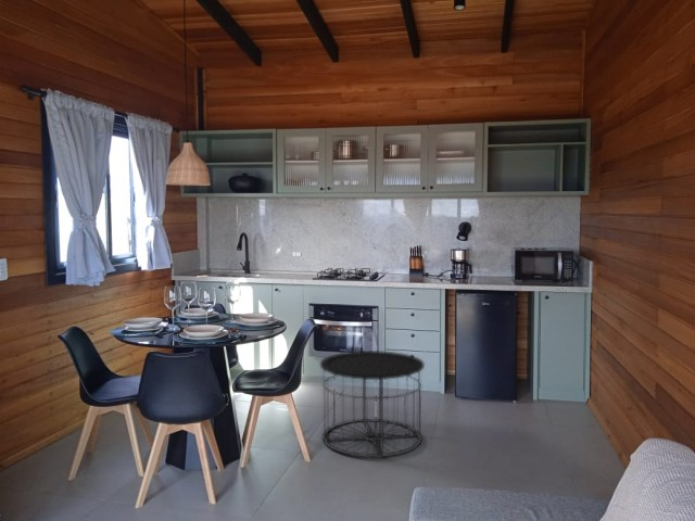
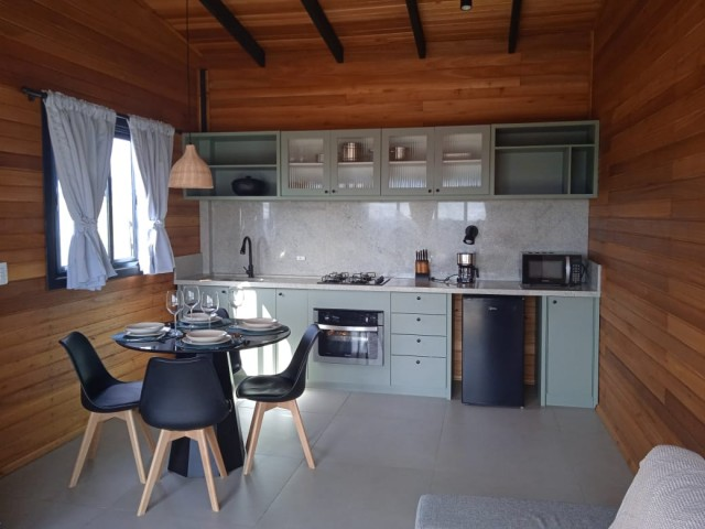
- side table (371, 398)
